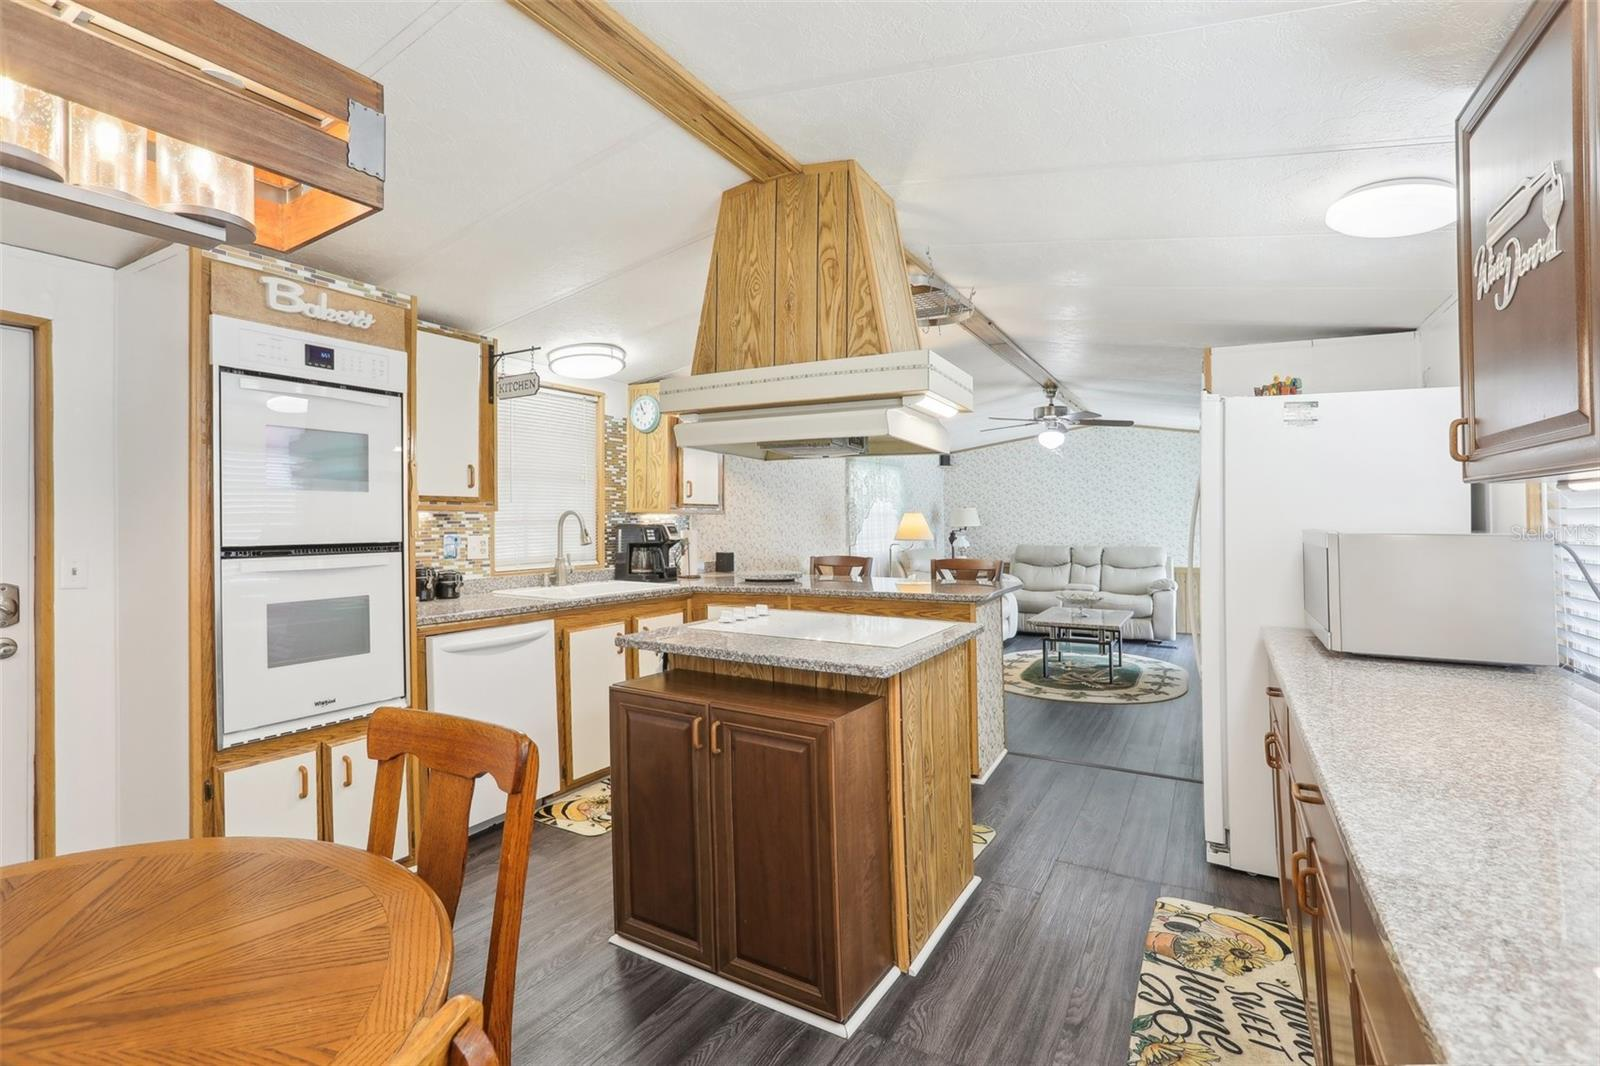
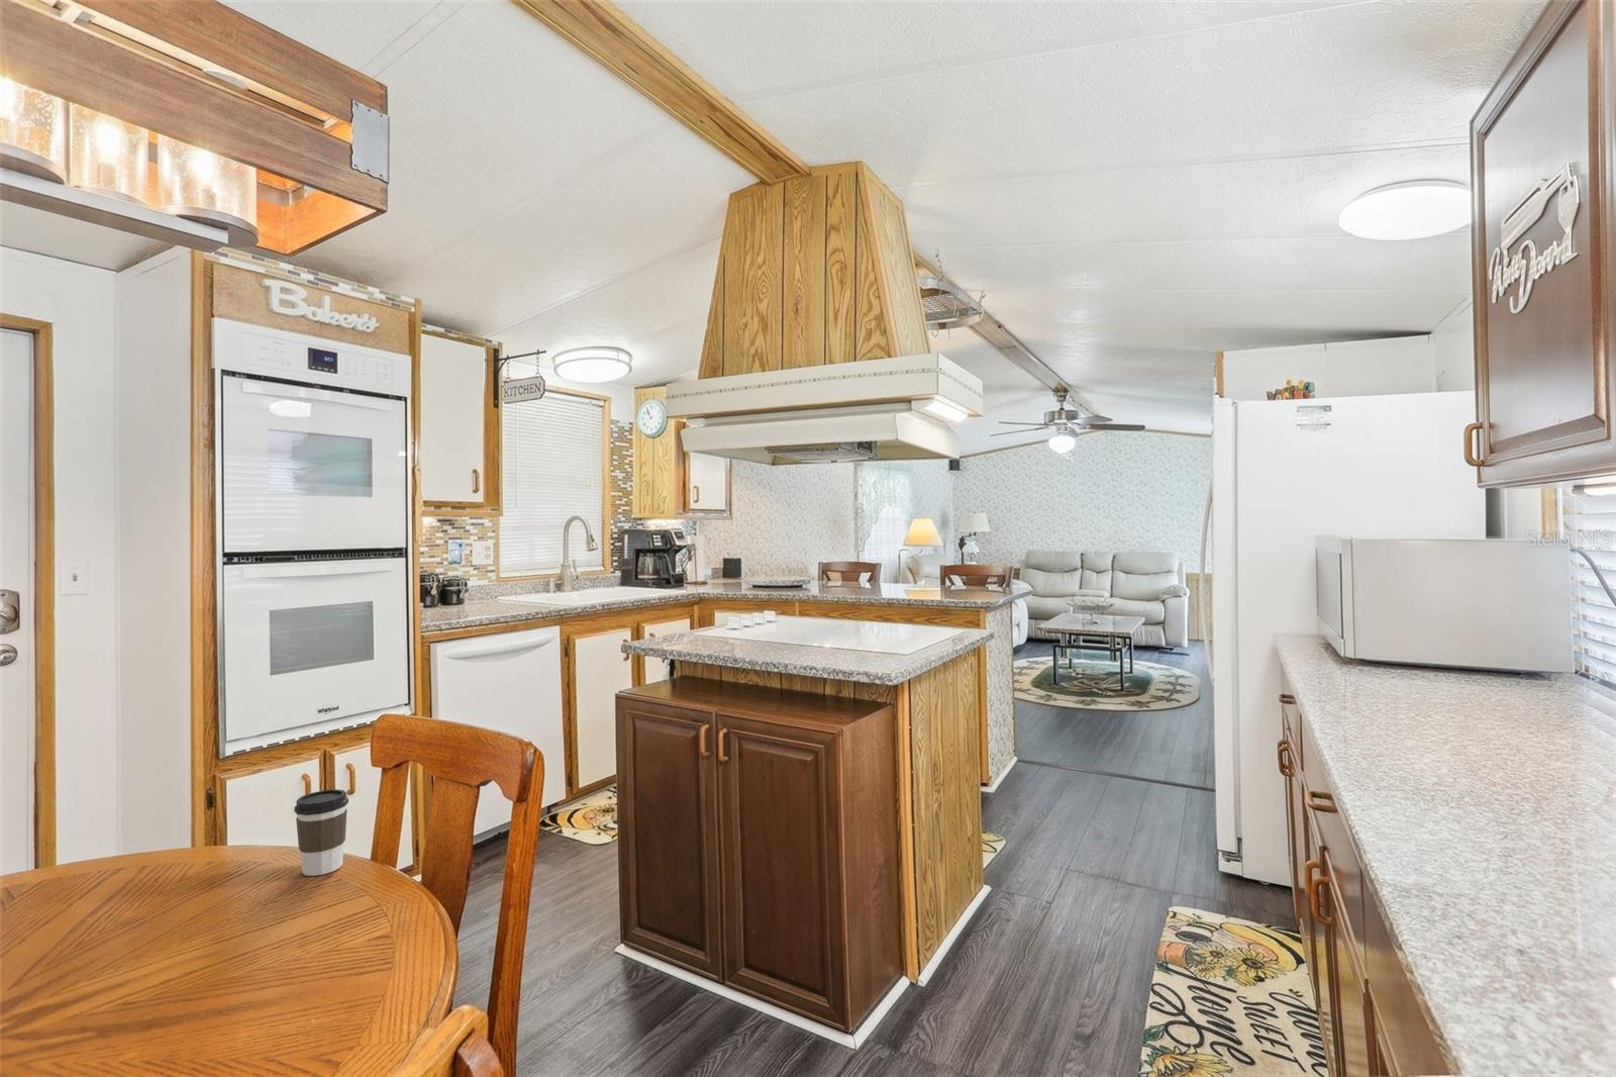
+ coffee cup (322, 832)
